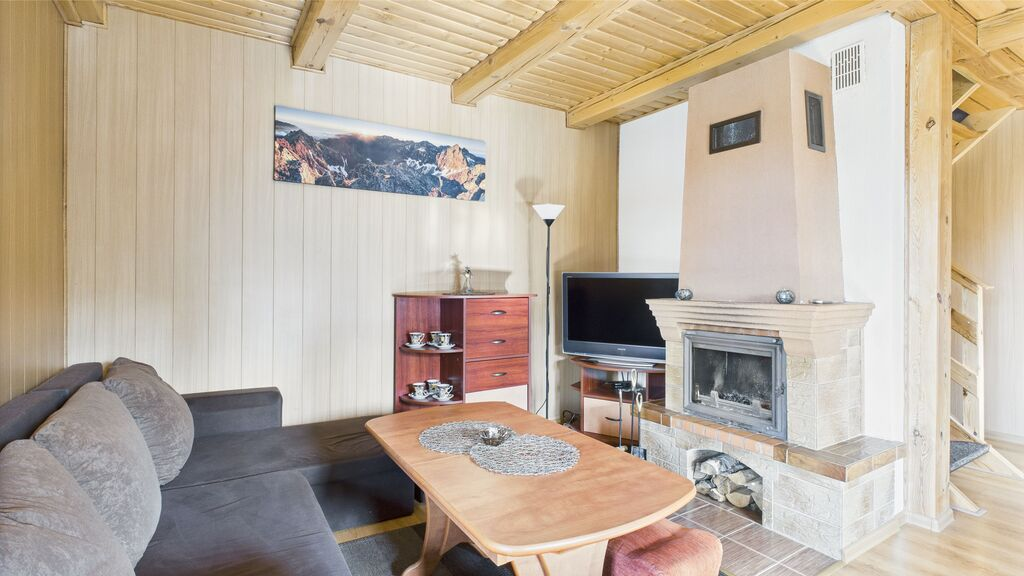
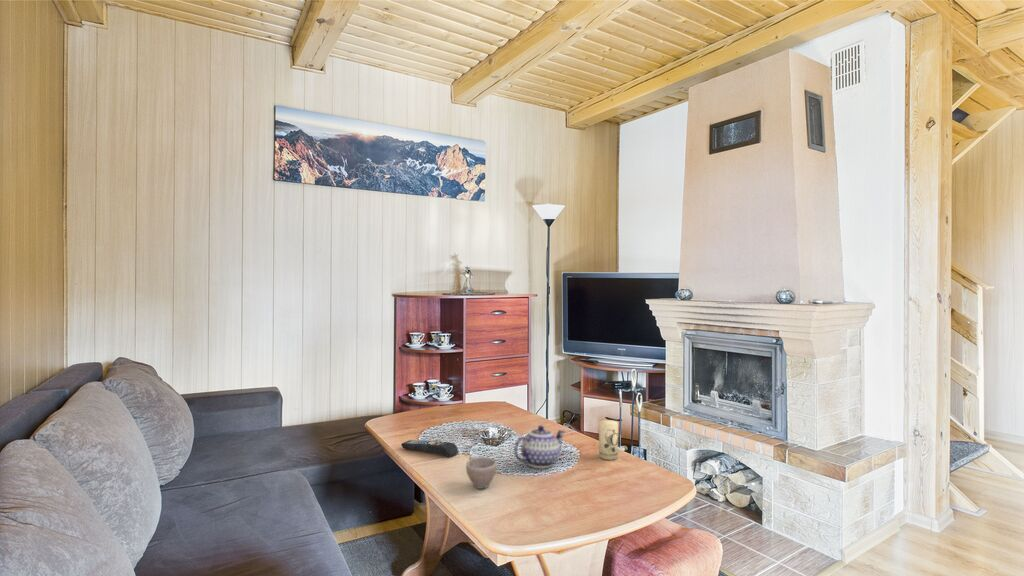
+ candle (608, 439)
+ teapot (540, 444)
+ cup (478, 472)
+ remote control (429, 446)
